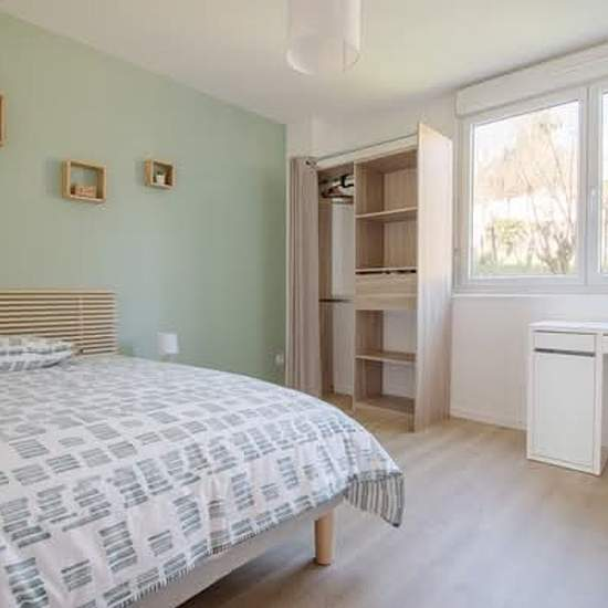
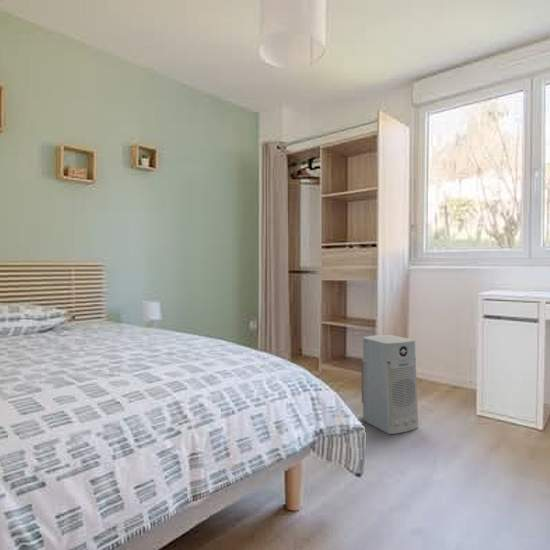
+ air purifier (388, 380)
